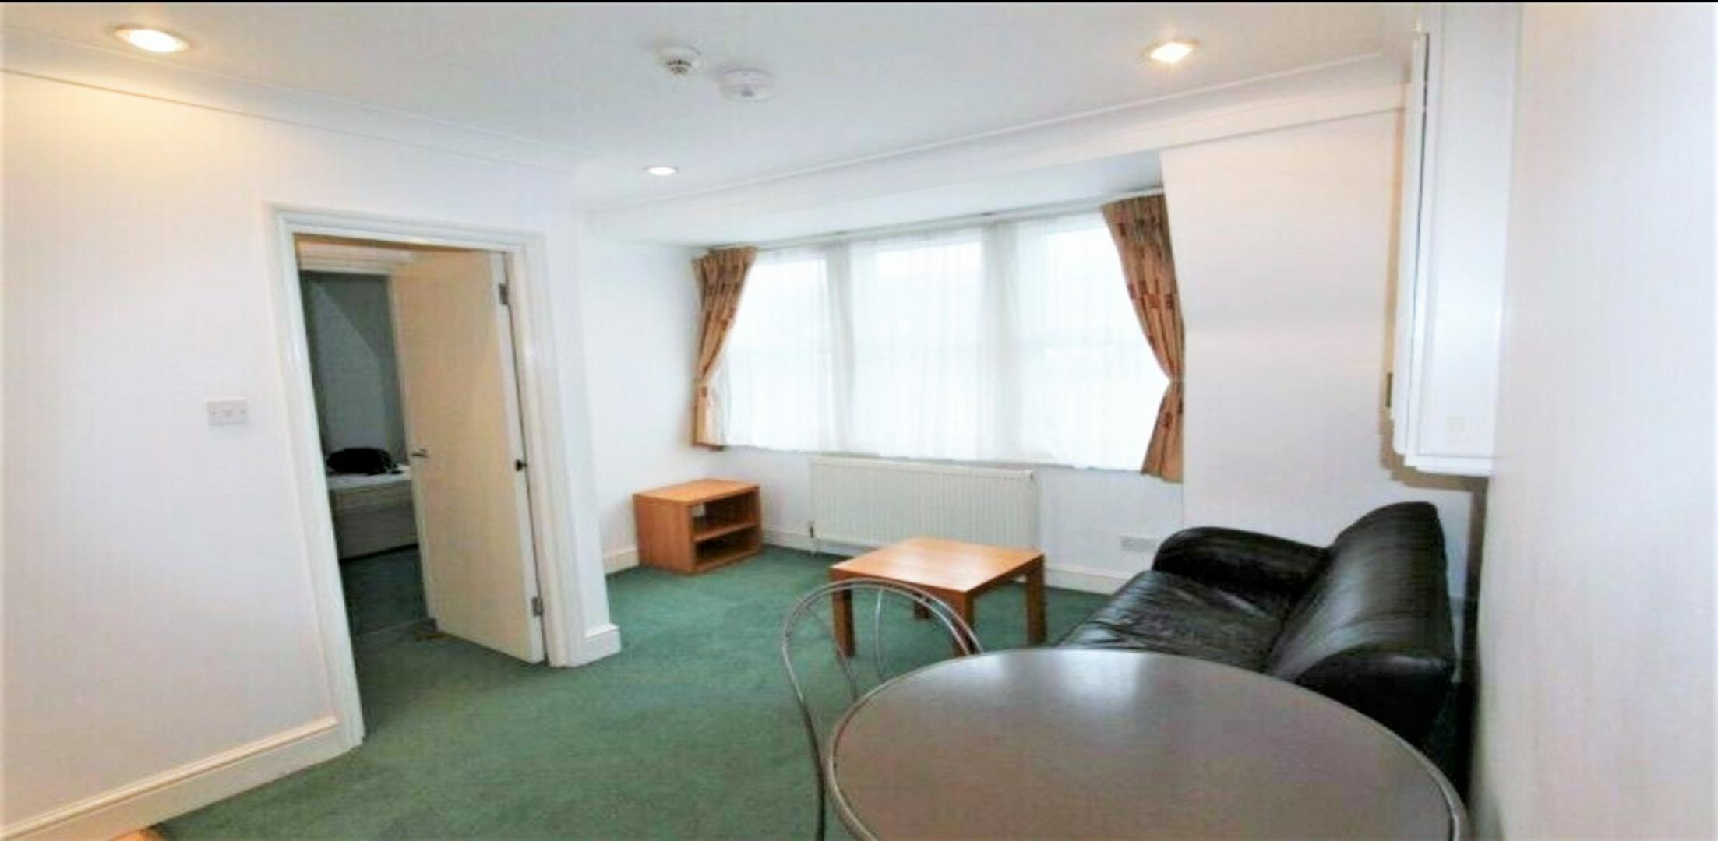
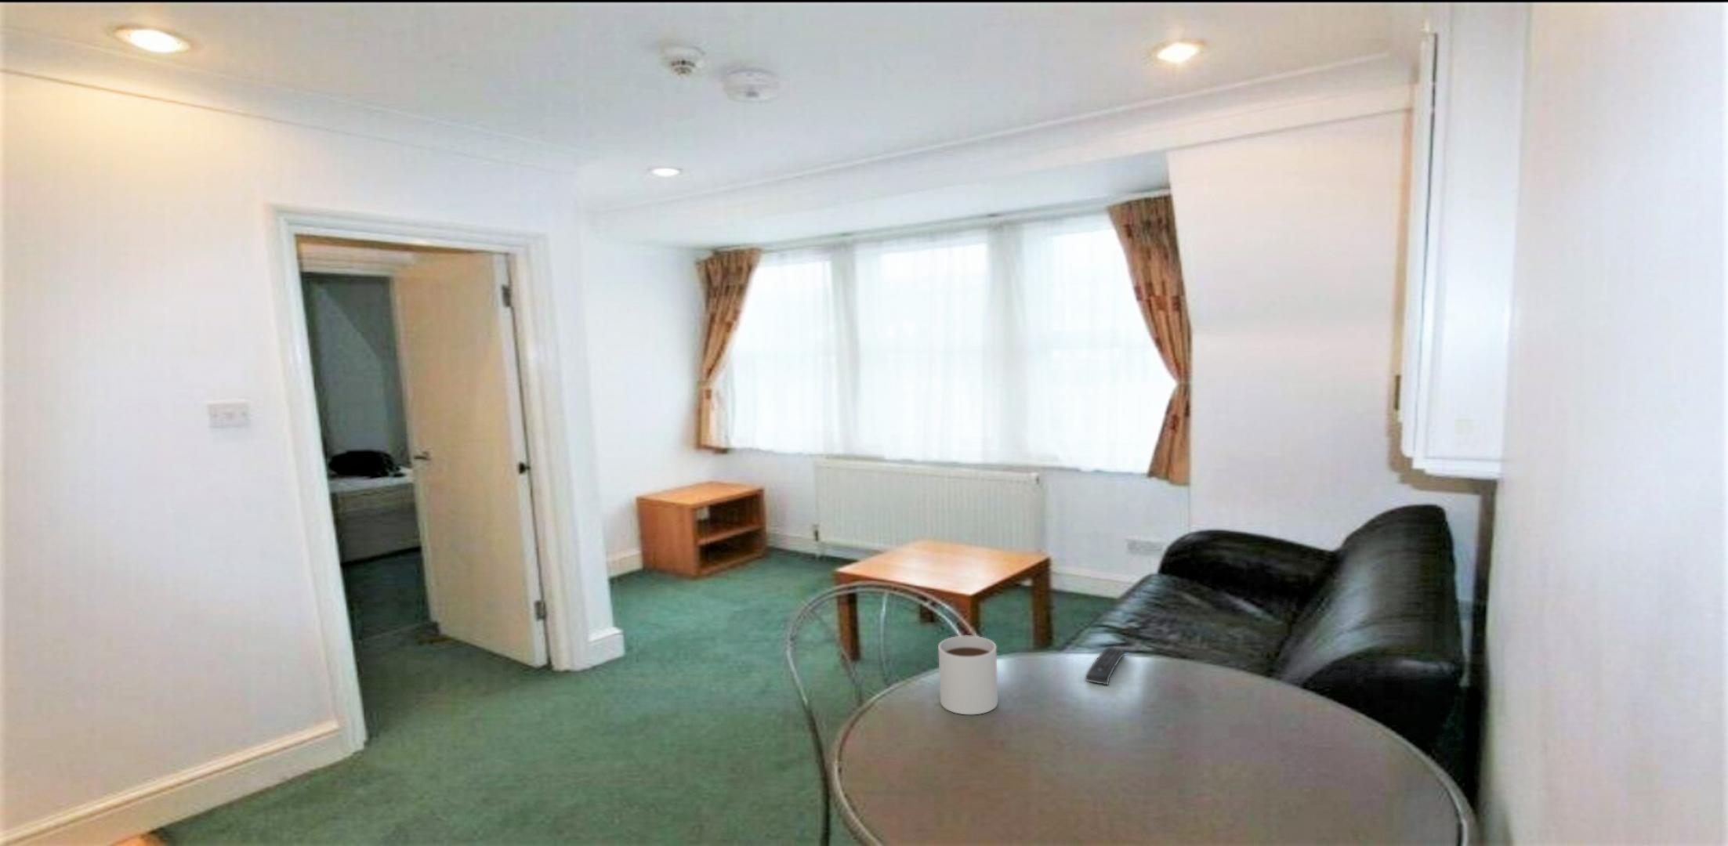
+ mug (969, 669)
+ remote control (1108, 662)
